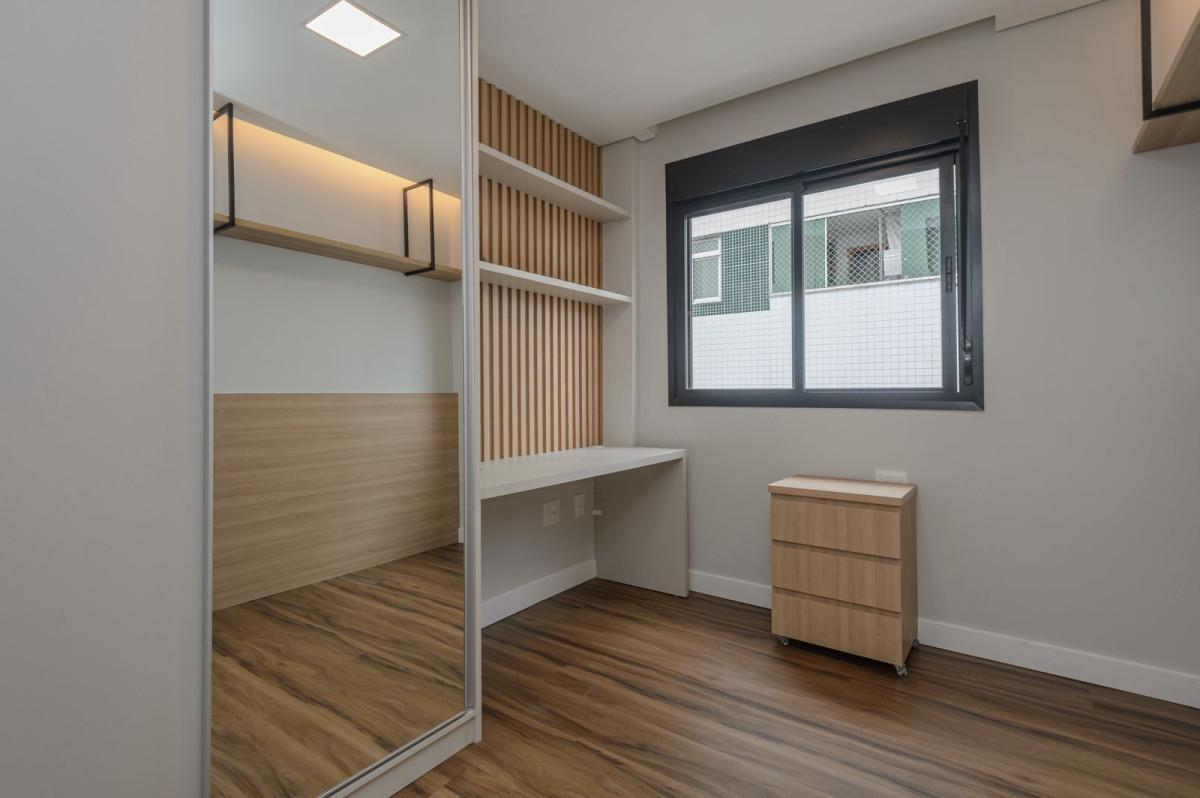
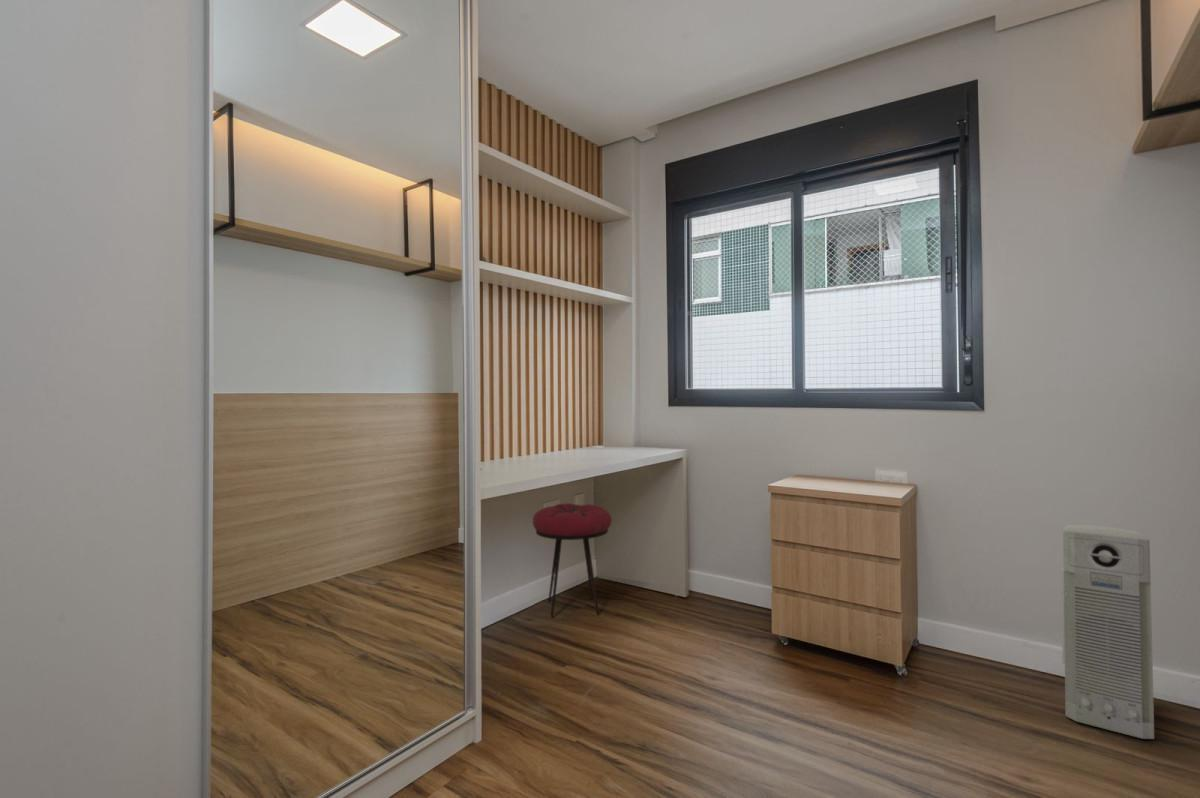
+ stool (559, 557)
+ air purifier (1104, 619)
